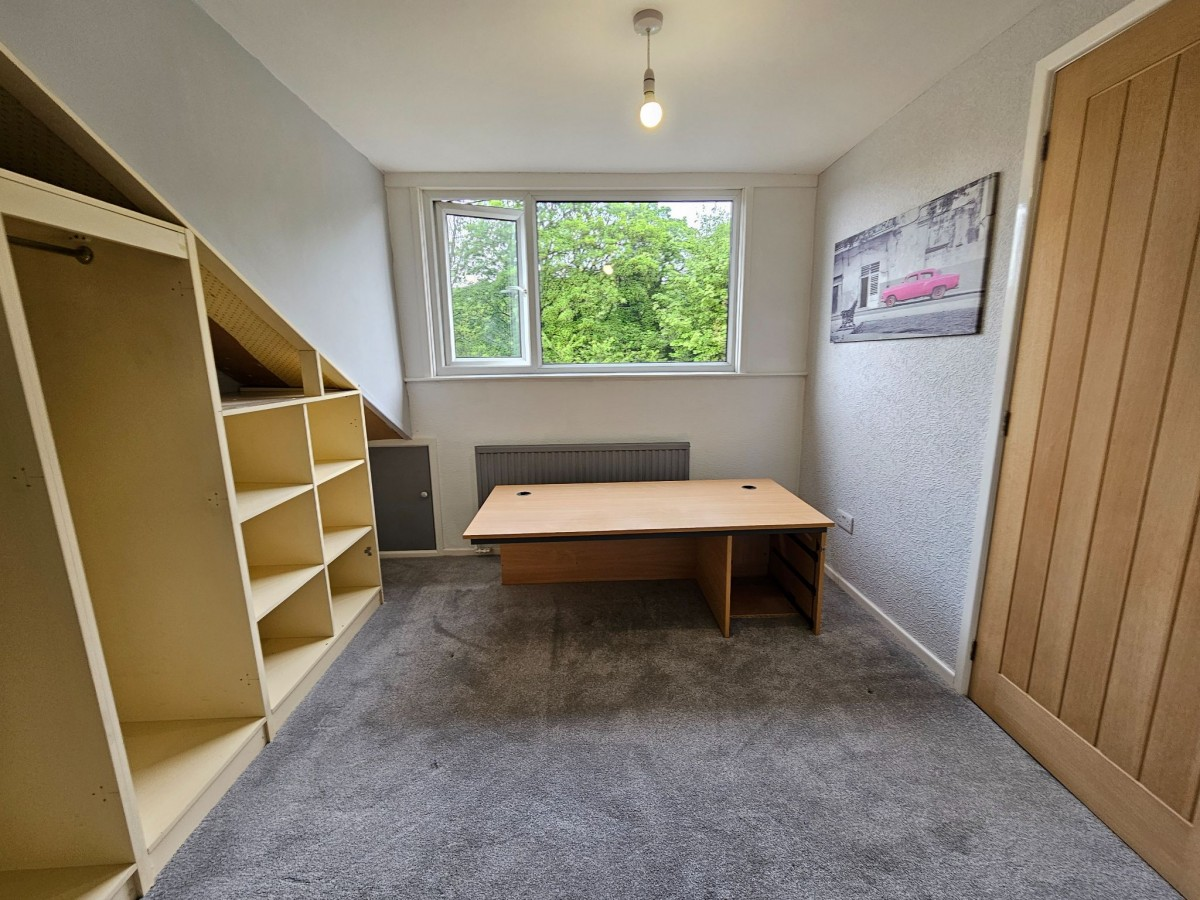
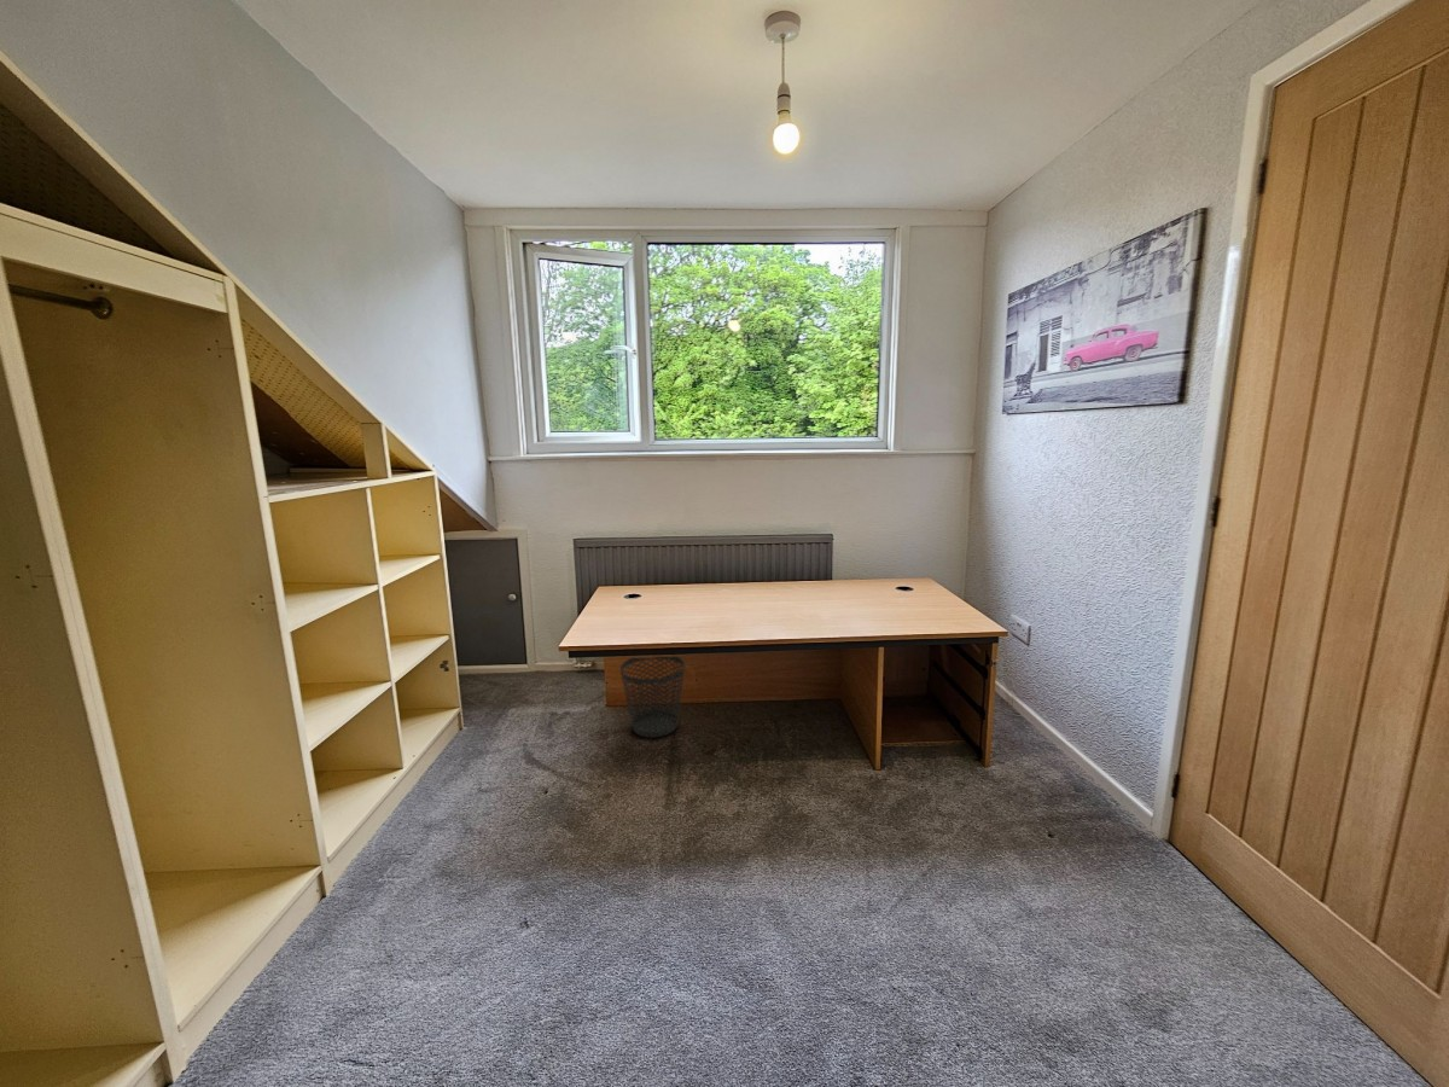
+ wastebasket (654, 696)
